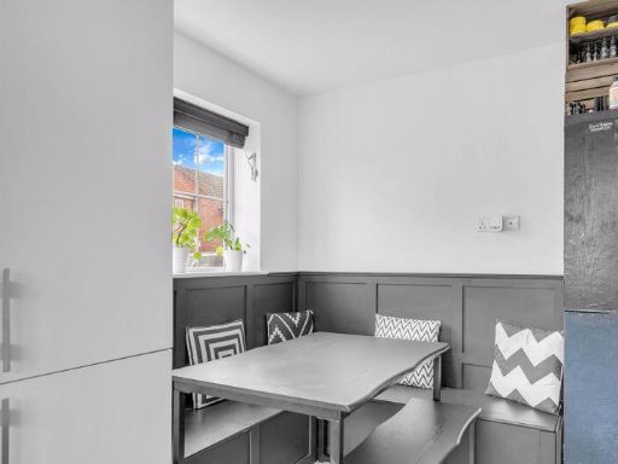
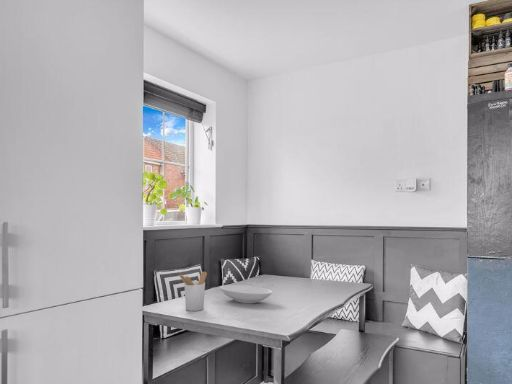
+ utensil holder (191, 290)
+ bowl (245, 295)
